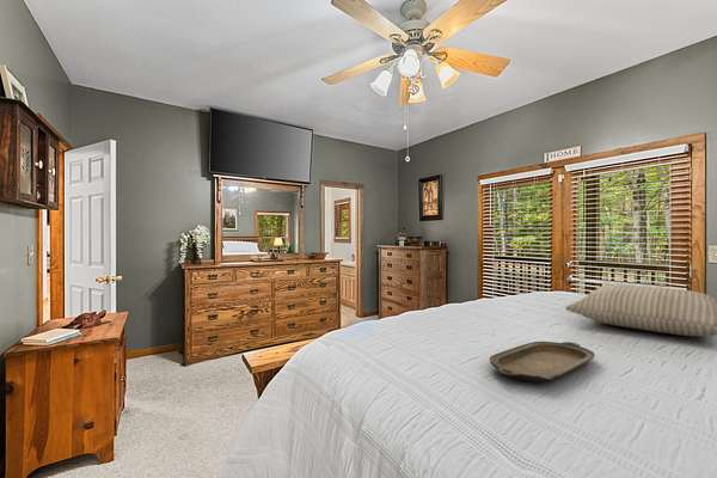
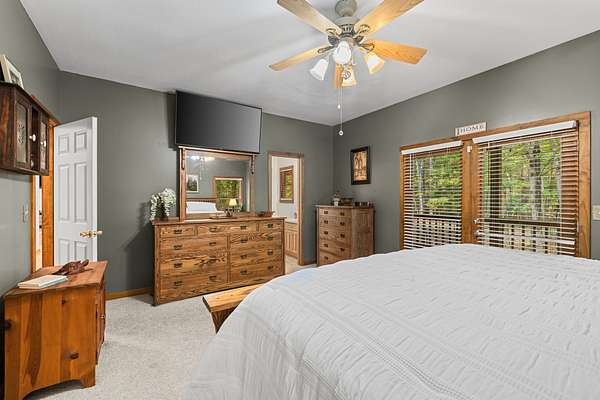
- serving tray (543, 360)
- pillow (648, 307)
